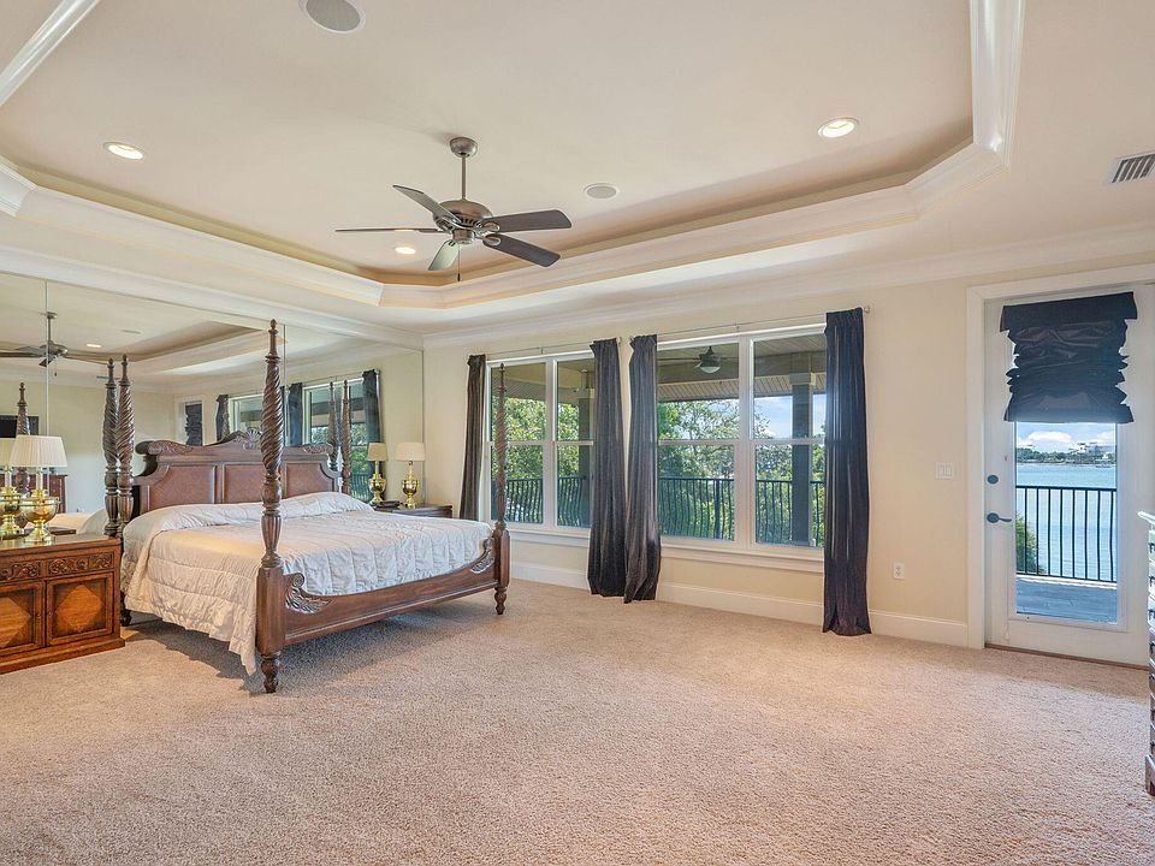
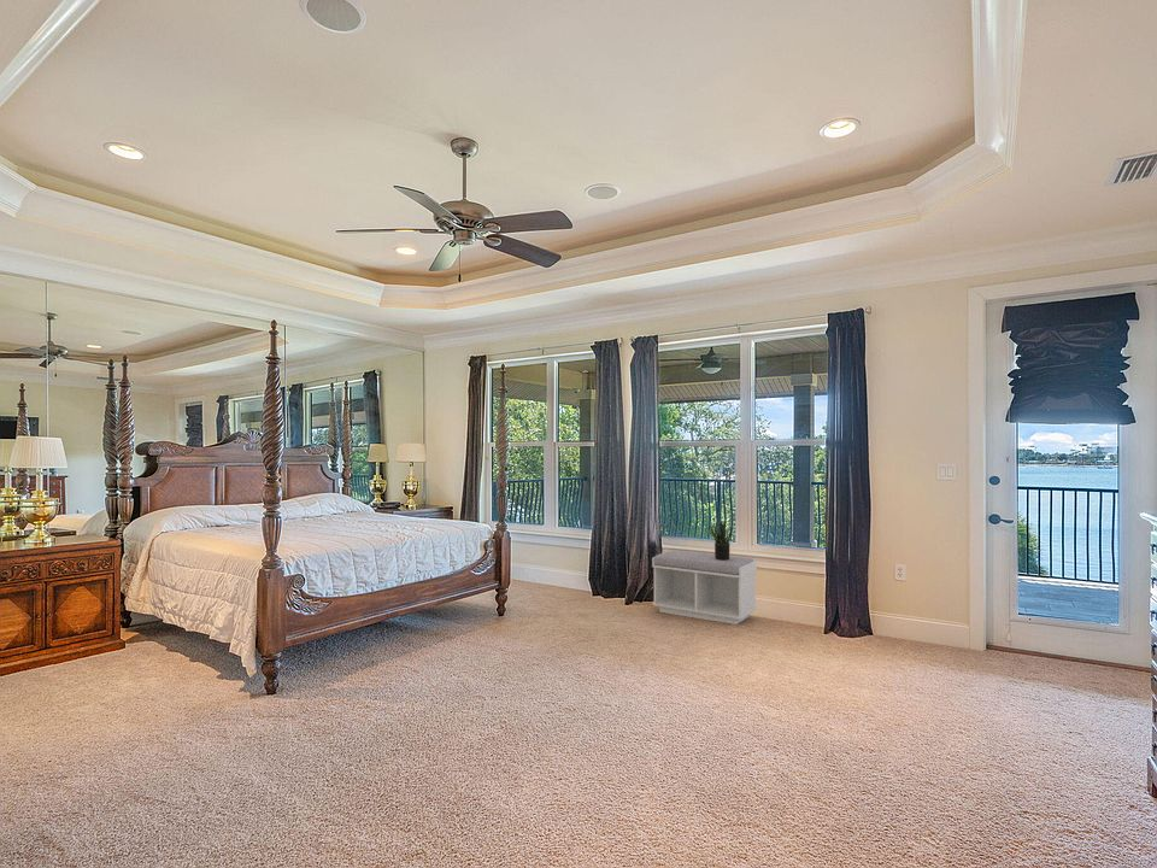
+ bench (703, 585)
+ potted plant (720, 539)
